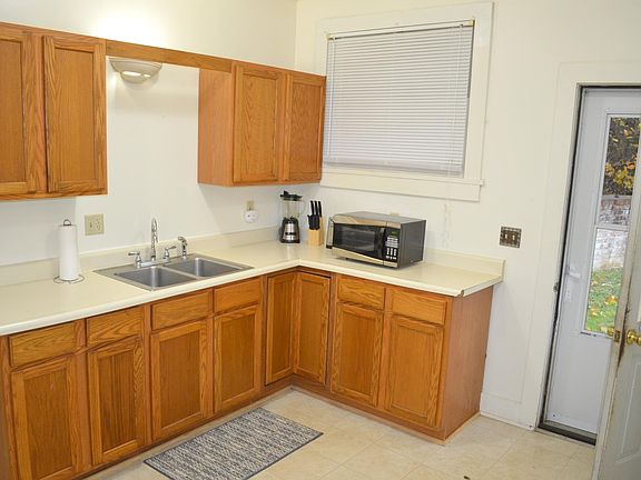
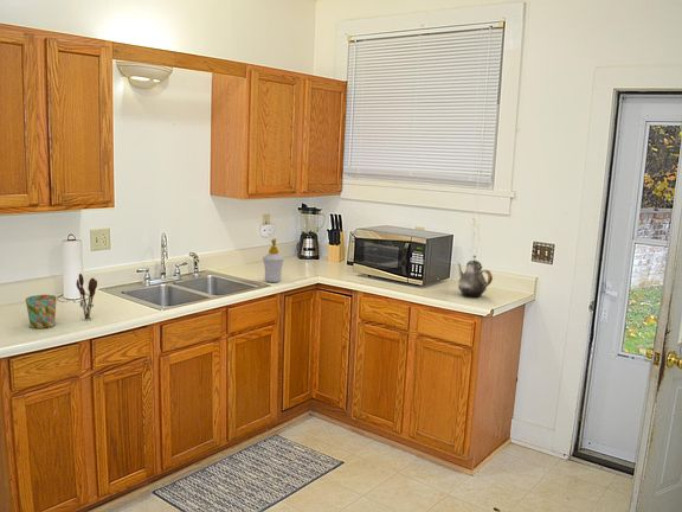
+ teapot (472, 275)
+ soap bottle (274, 260)
+ utensil holder (84, 296)
+ mug (41, 312)
